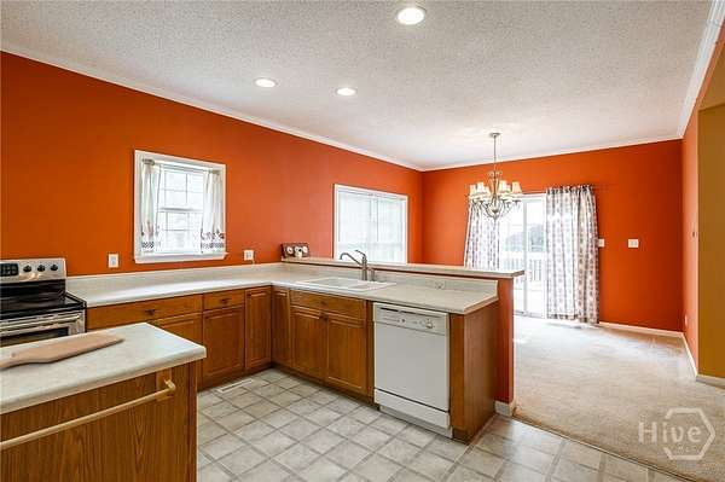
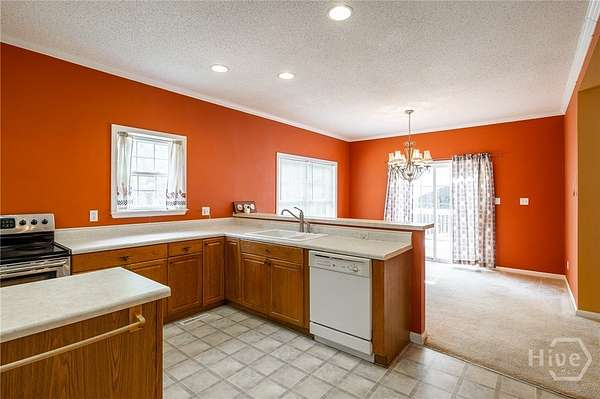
- chopping board (54, 350)
